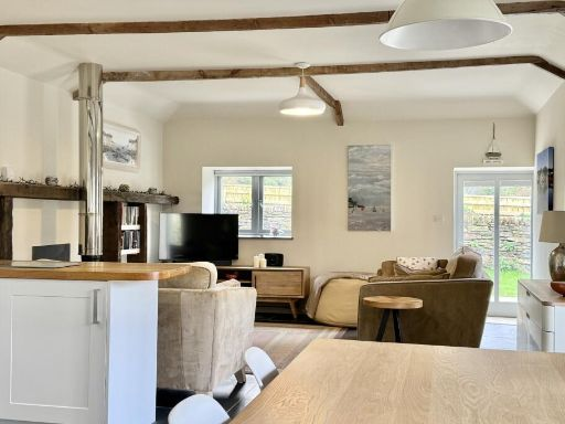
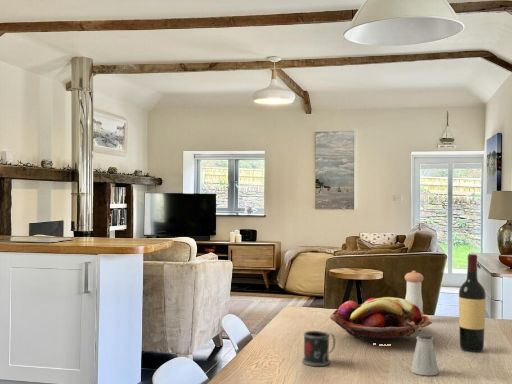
+ pepper shaker (413, 295)
+ saltshaker (424, 353)
+ mug (320, 347)
+ wine bottle (472, 301)
+ fruit basket (380, 316)
